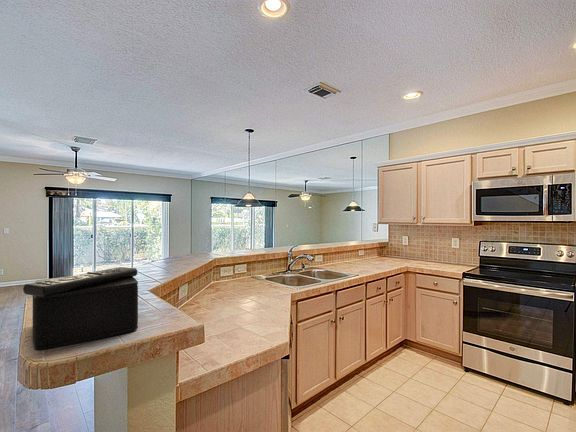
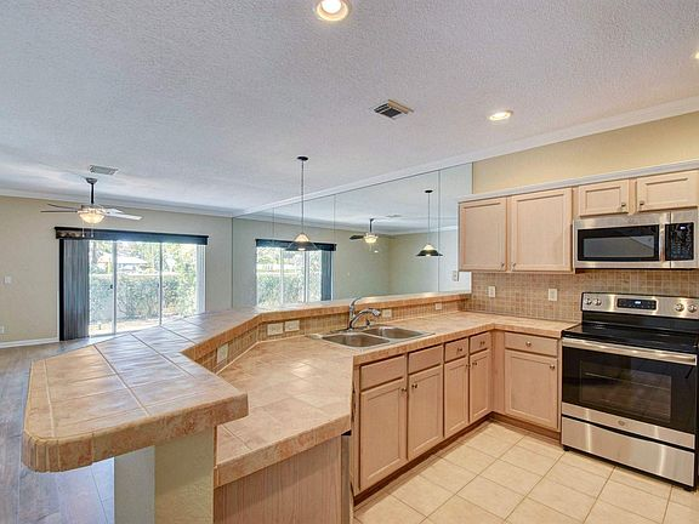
- speaker (86, 300)
